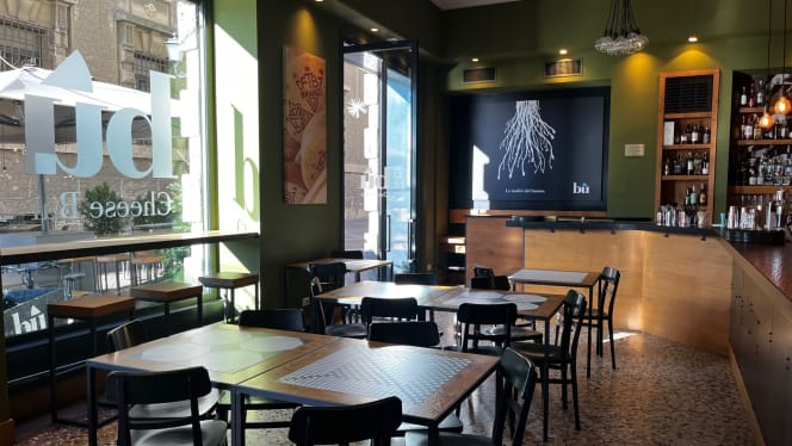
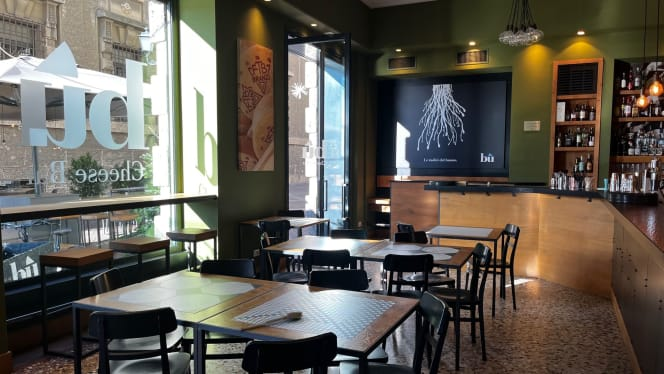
+ wooden spoon (273, 321)
